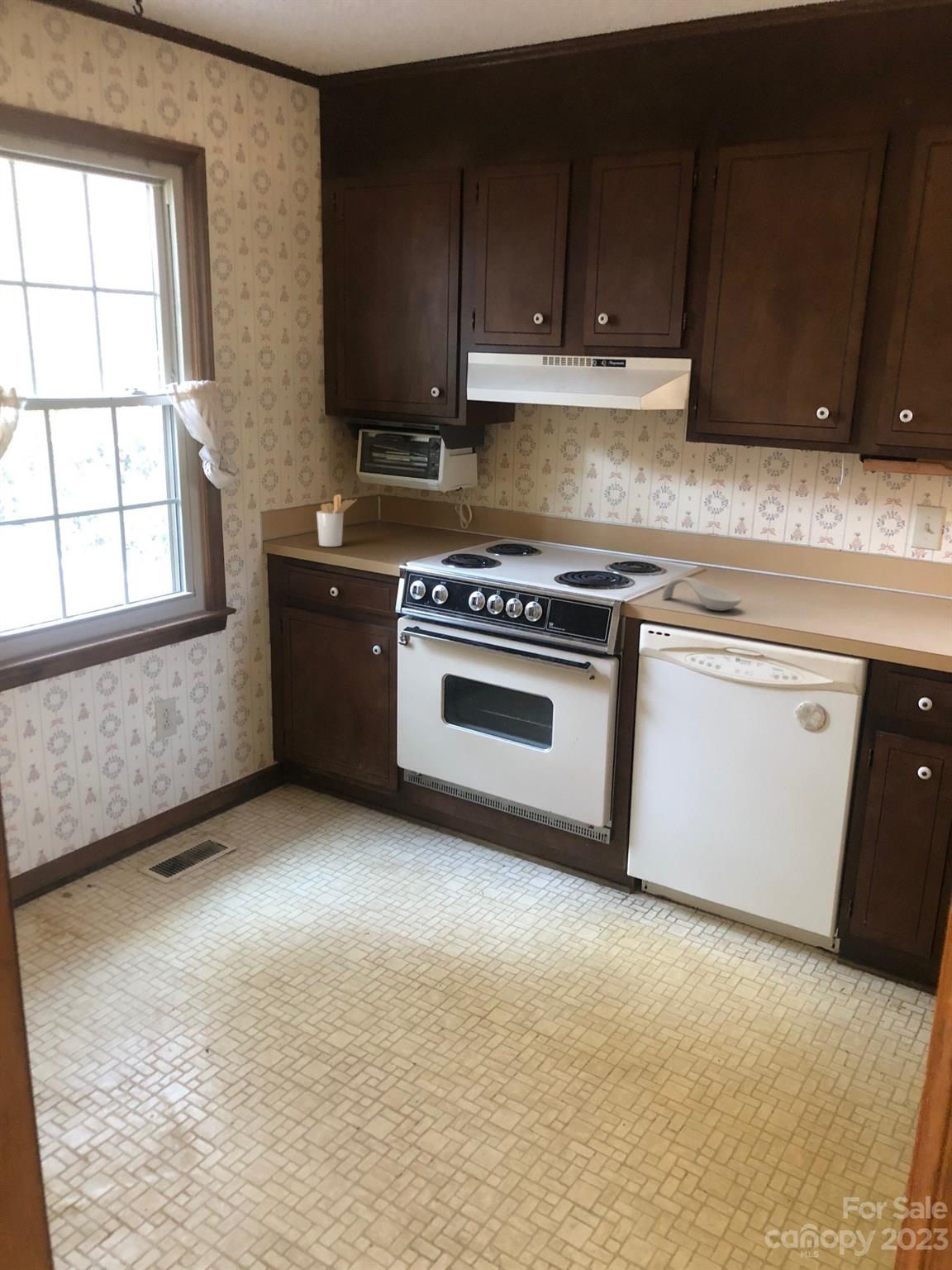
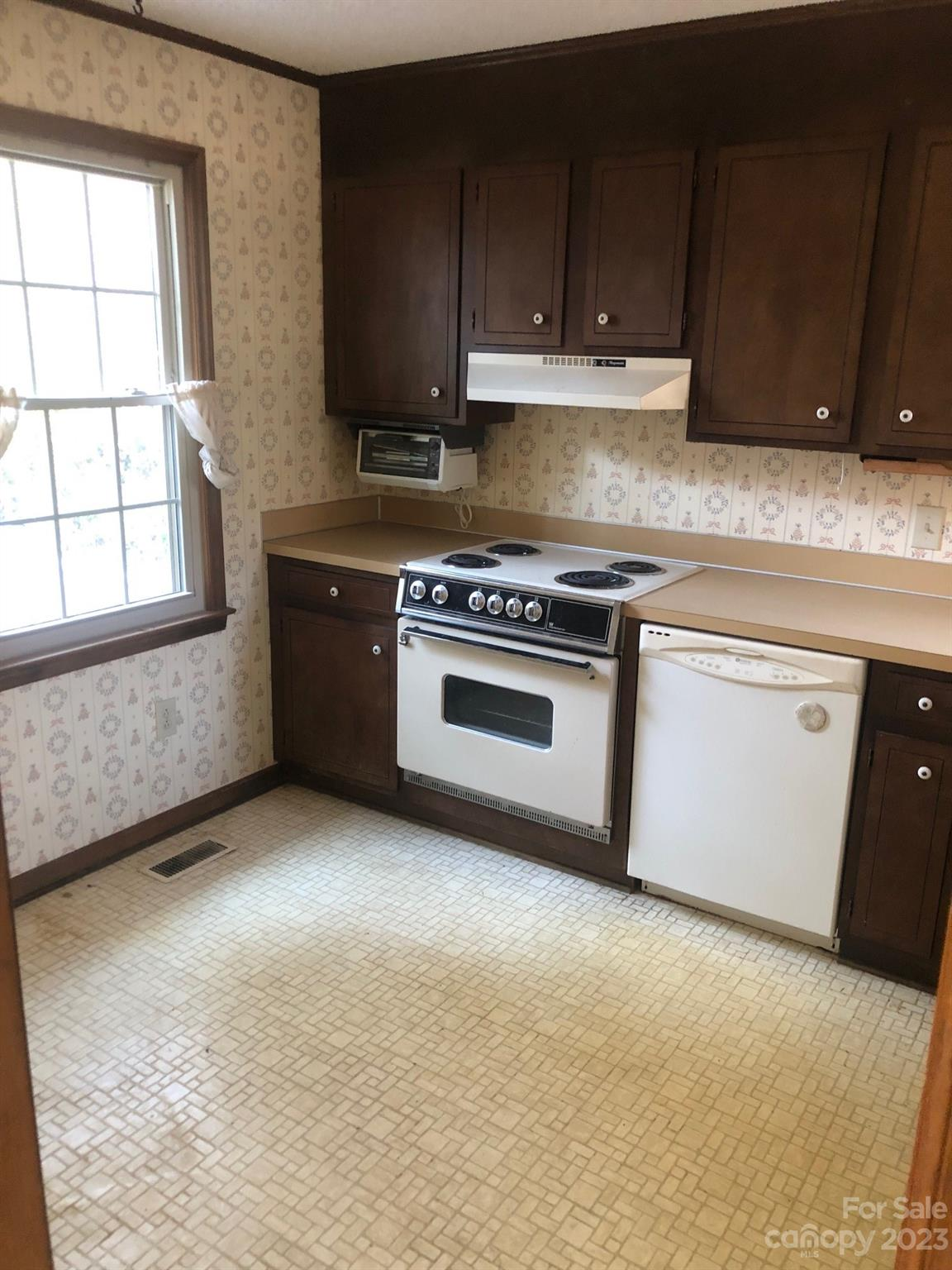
- spoon rest (701, 593)
- utensil holder (336, 520)
